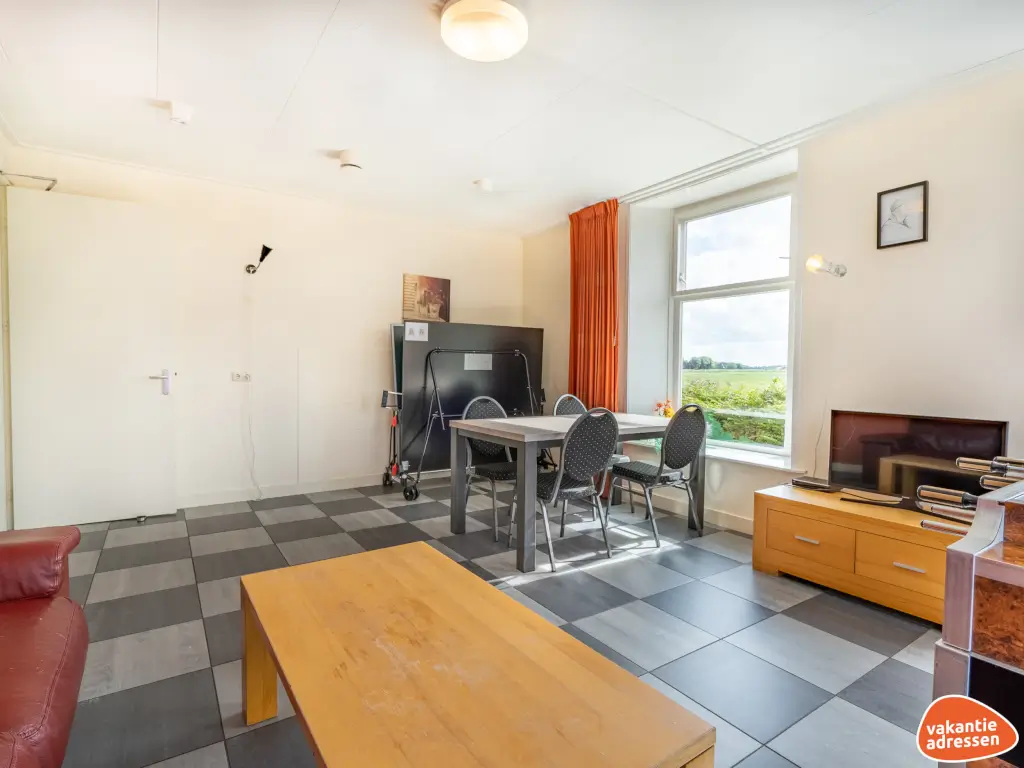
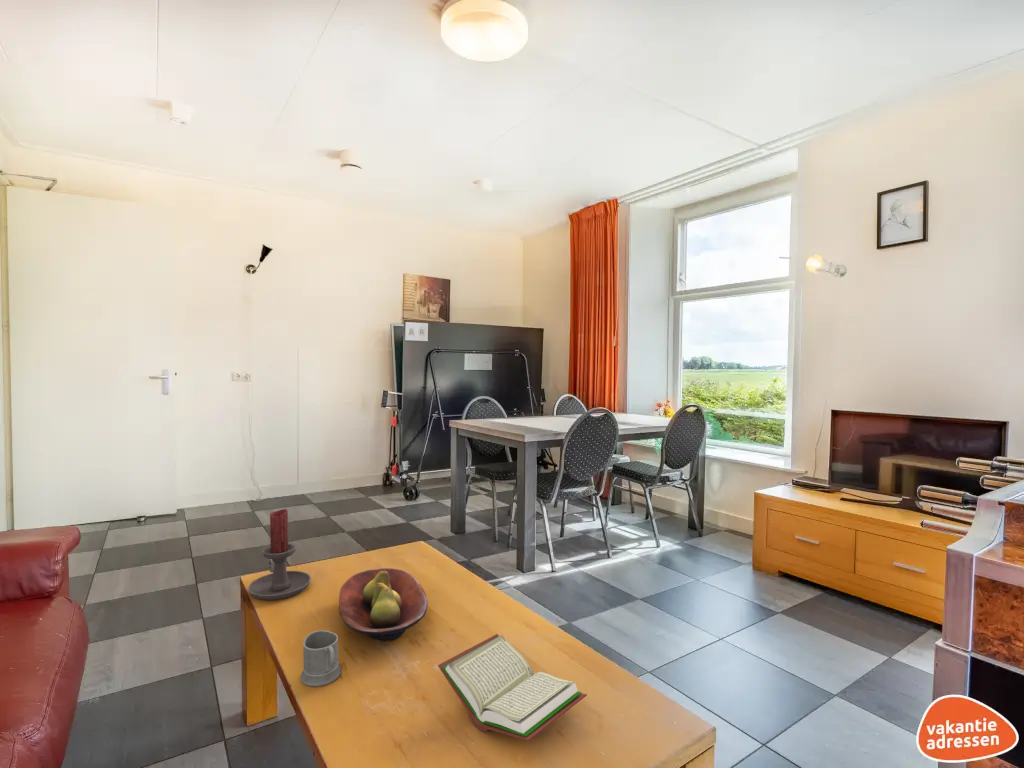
+ fruit bowl (382, 597)
+ candle holder (277, 547)
+ mug (324, 657)
+ book (510, 688)
